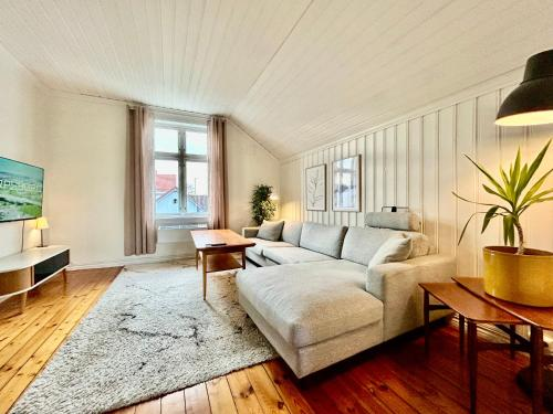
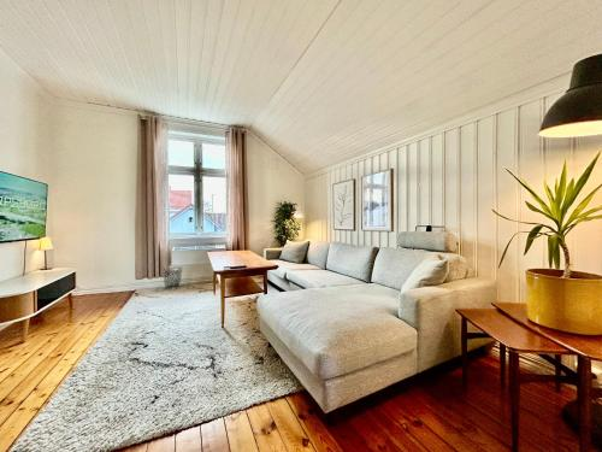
+ waste bin (171, 277)
